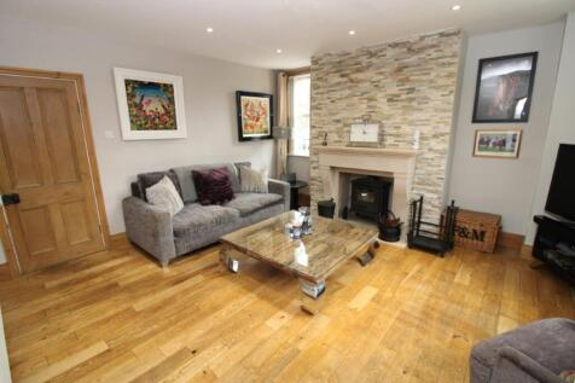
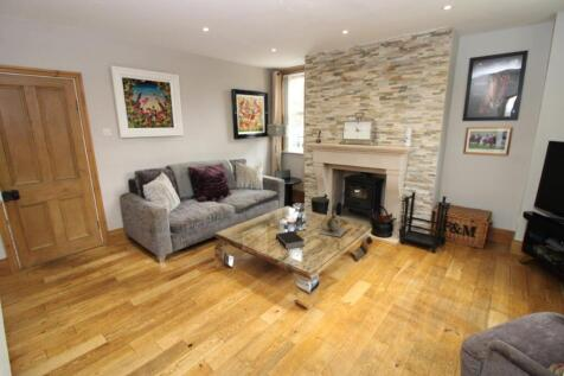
+ ceramic jug (332, 221)
+ book (290, 240)
